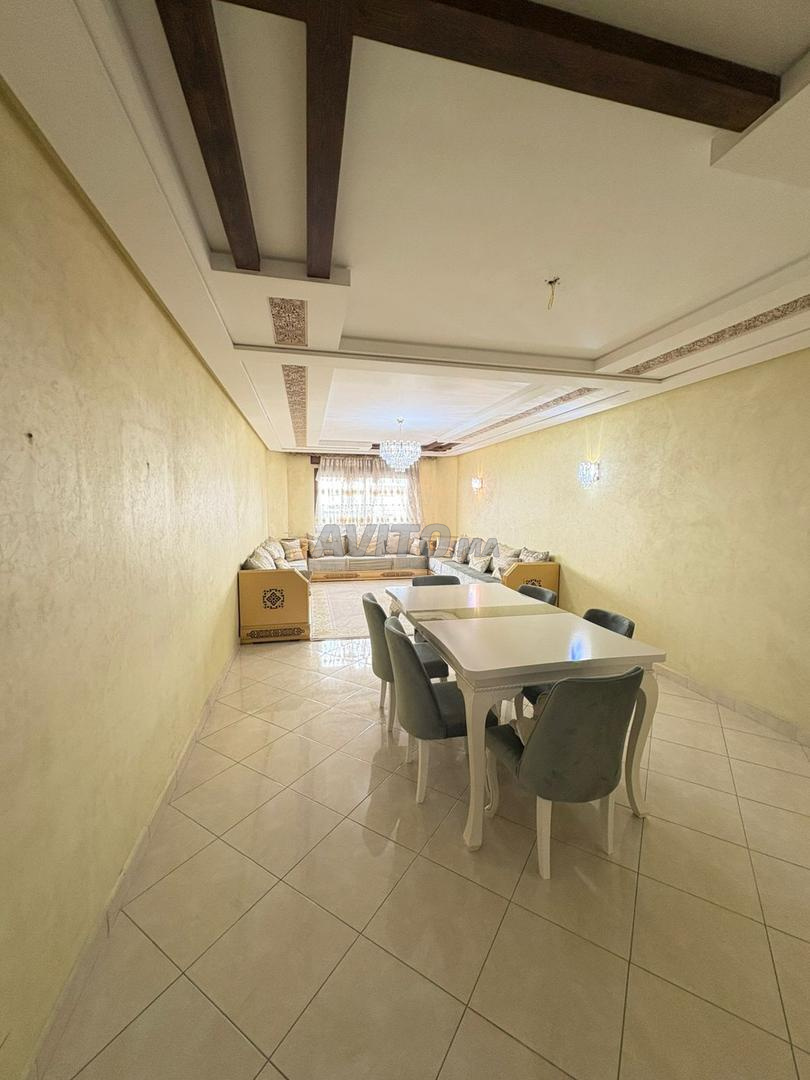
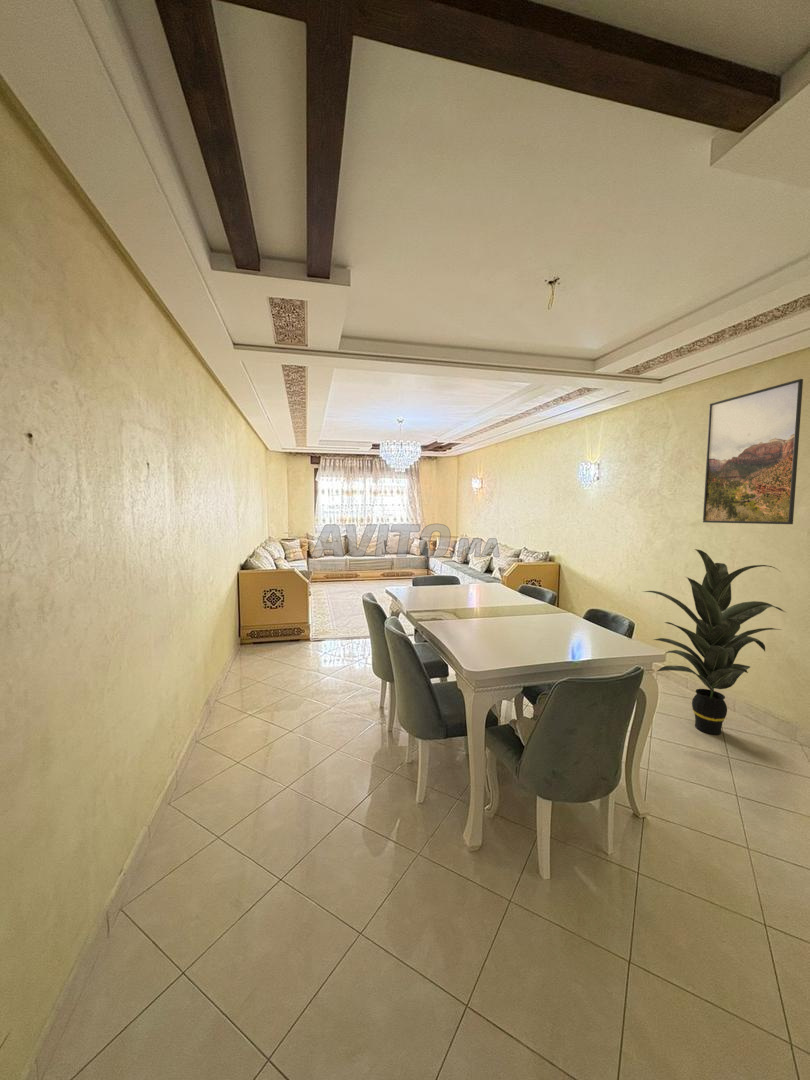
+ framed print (747, 458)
+ indoor plant (710, 639)
